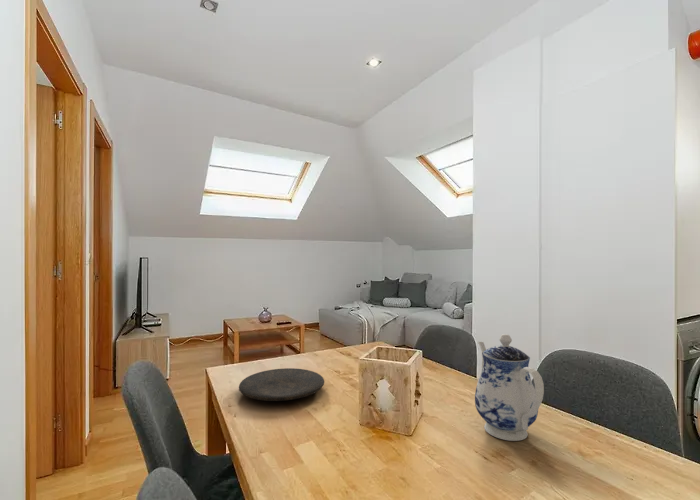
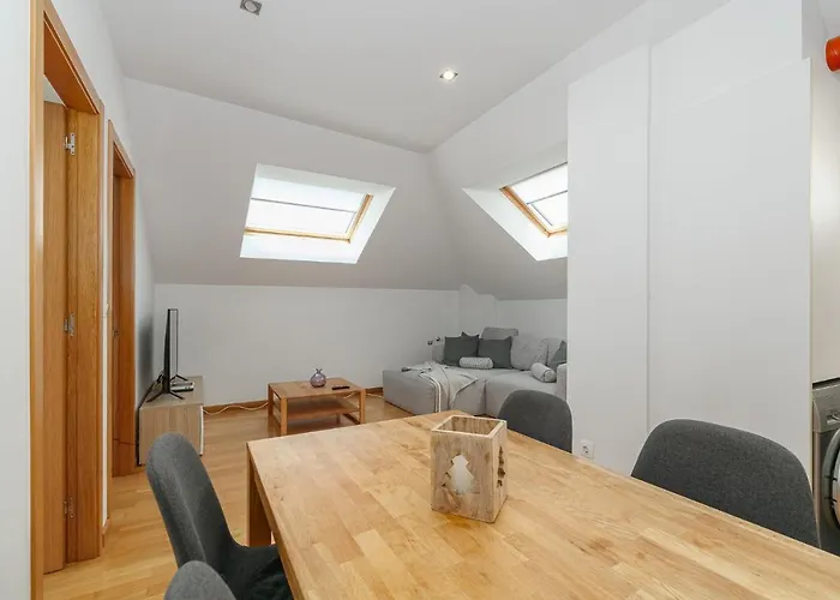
- plate (282, 385)
- teapot (505, 382)
